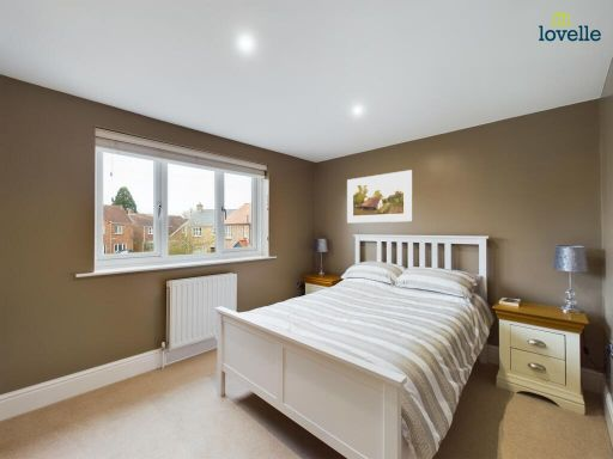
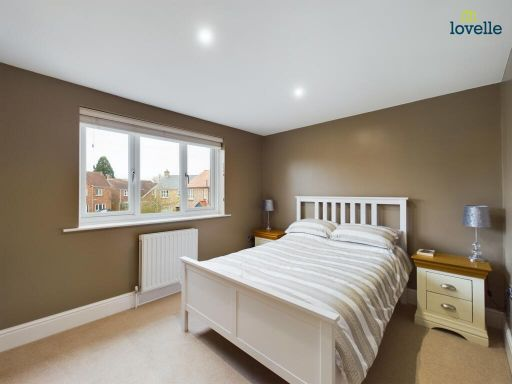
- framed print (376, 198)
